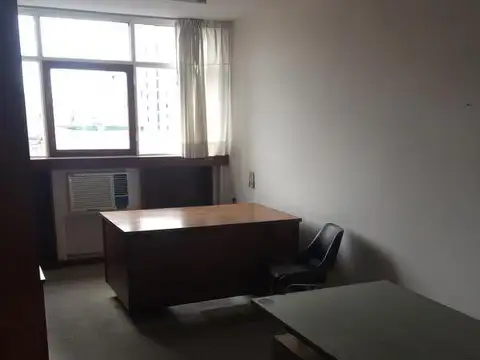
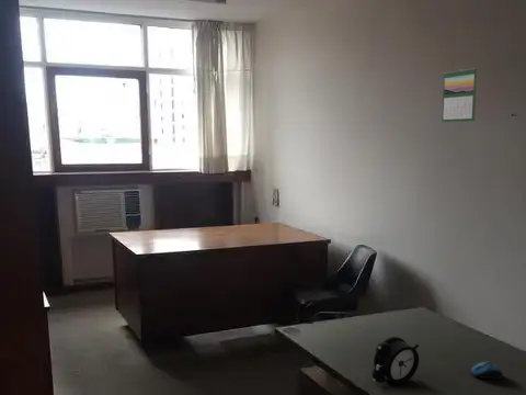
+ calendar (458, 95)
+ computer mouse (487, 369)
+ alarm clock (396, 360)
